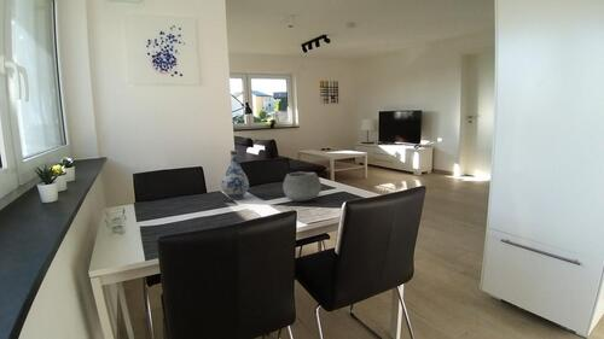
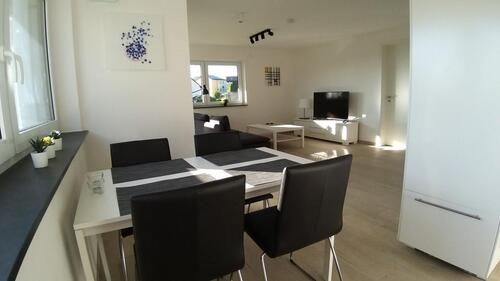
- bowl (302, 186)
- vase (234, 174)
